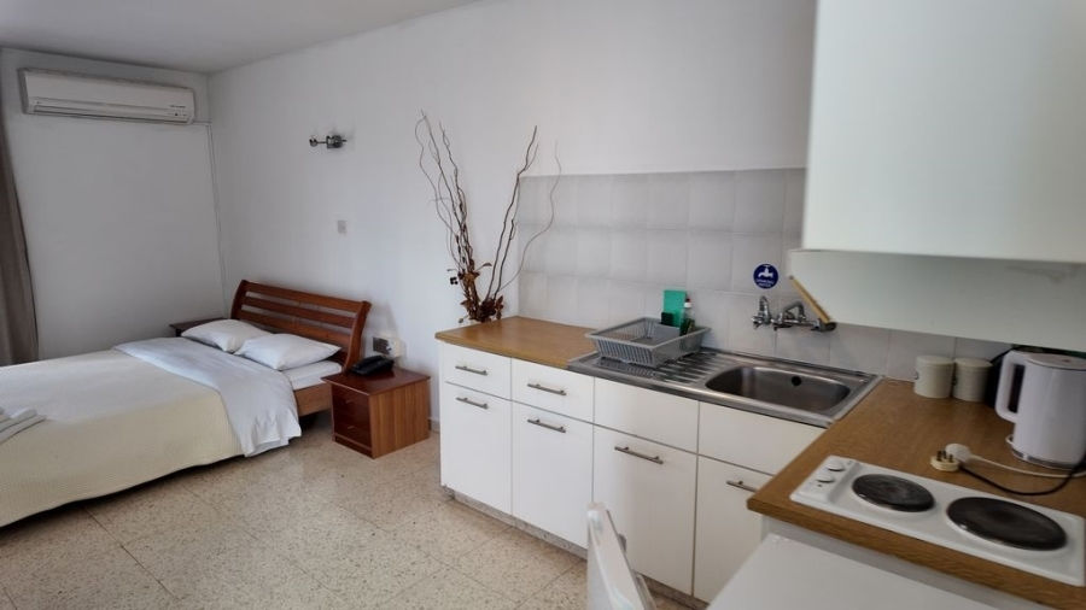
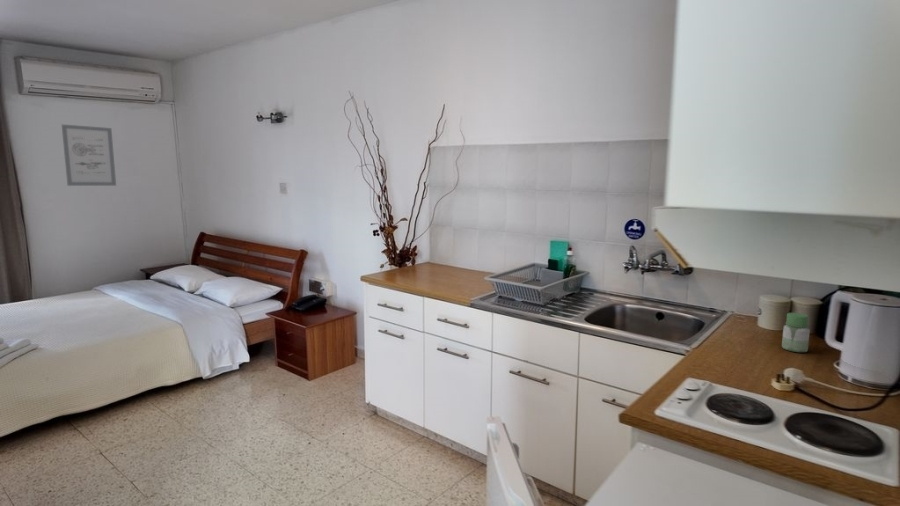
+ wall art (89, 156)
+ jar (796, 331)
